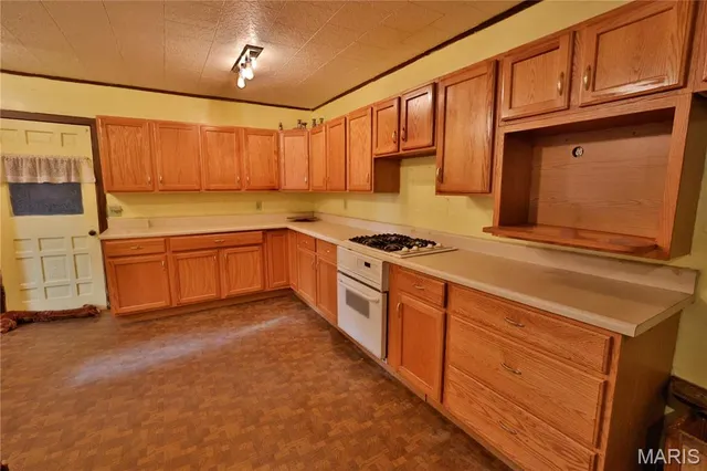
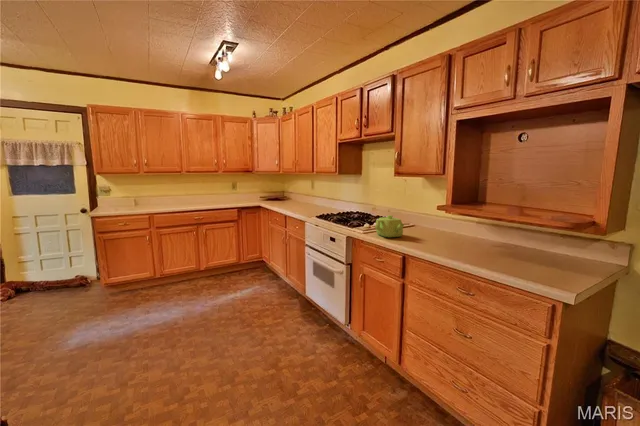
+ teapot (389, 226)
